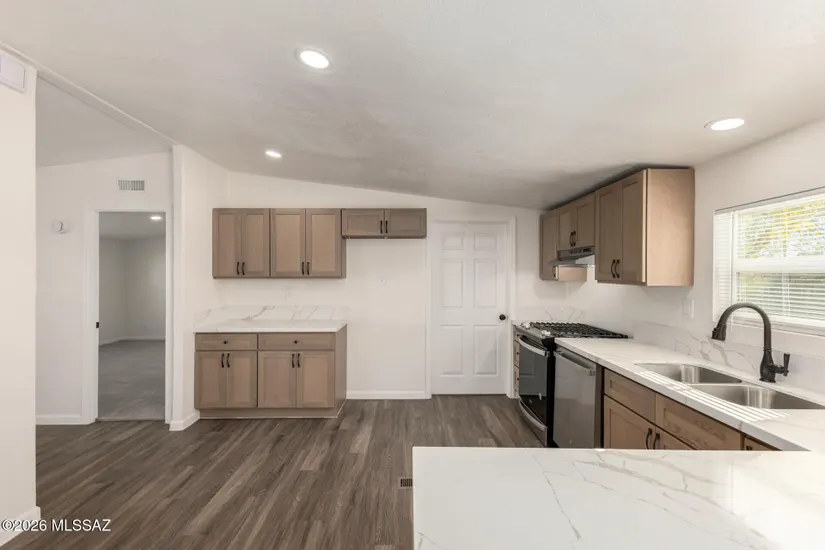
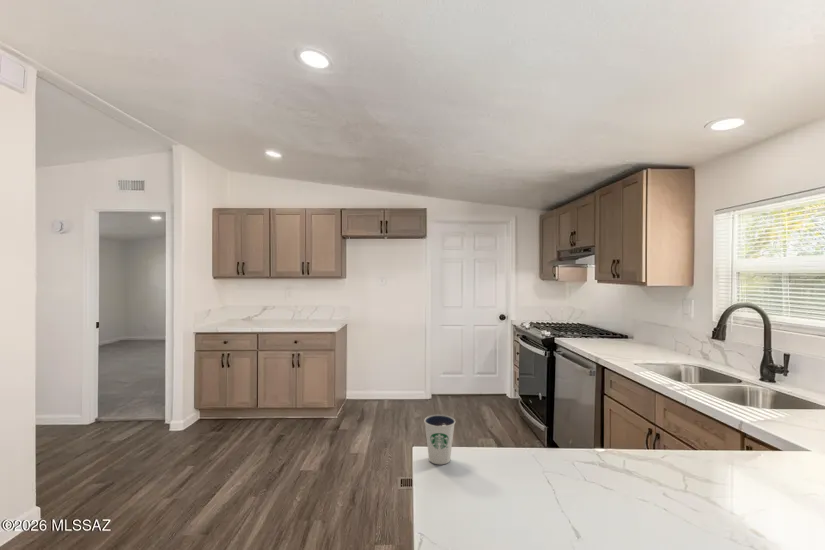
+ dixie cup (439, 439)
